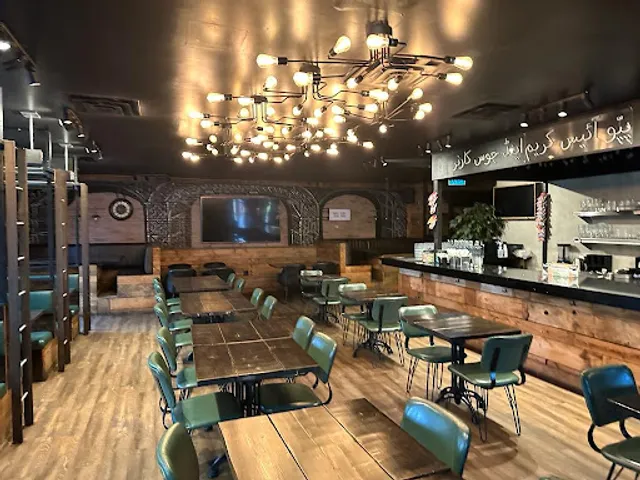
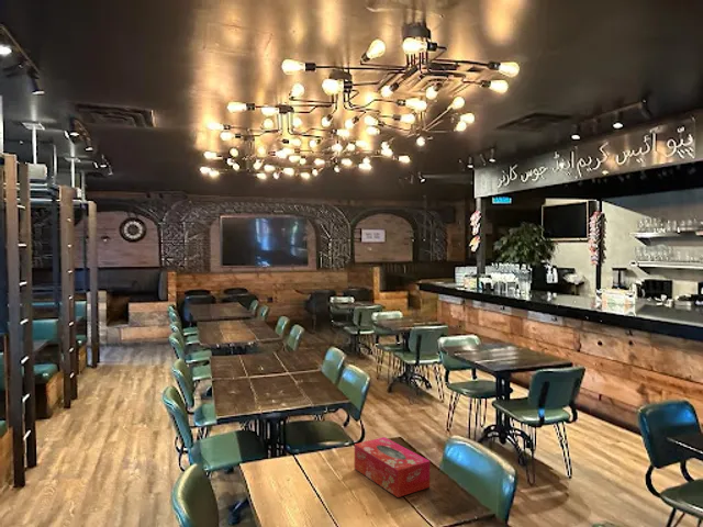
+ tissue box (390, 464)
